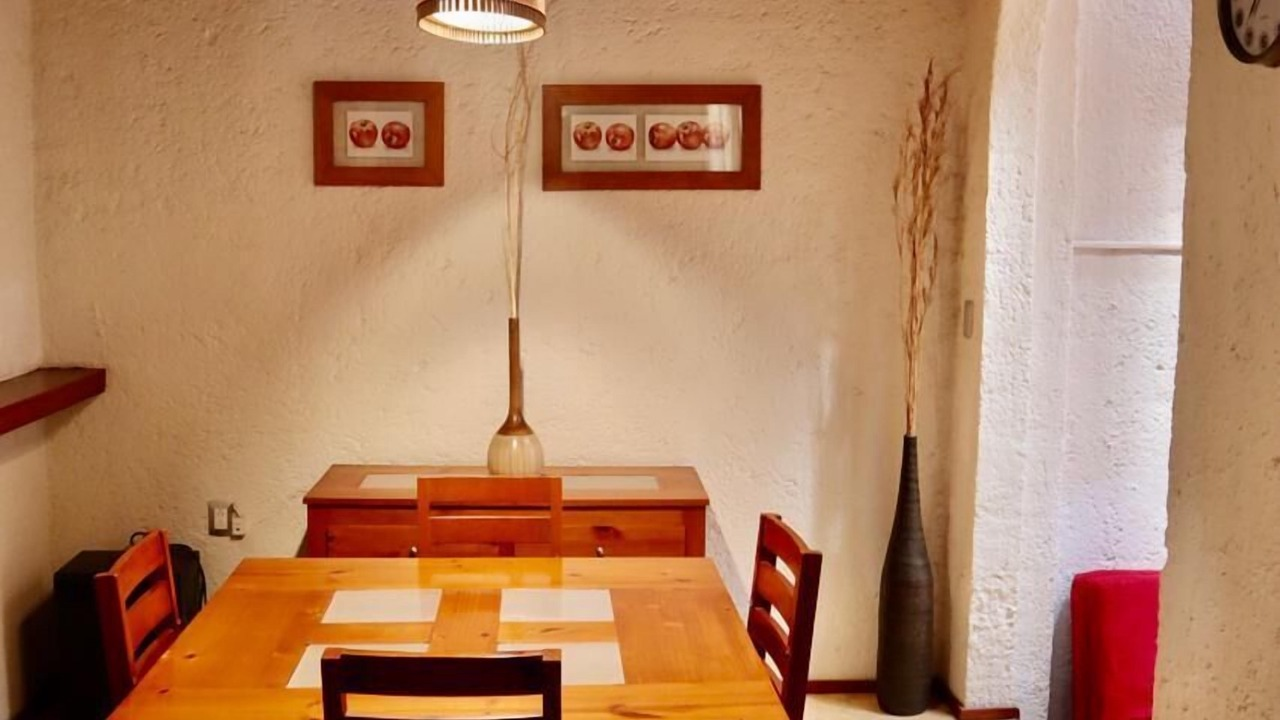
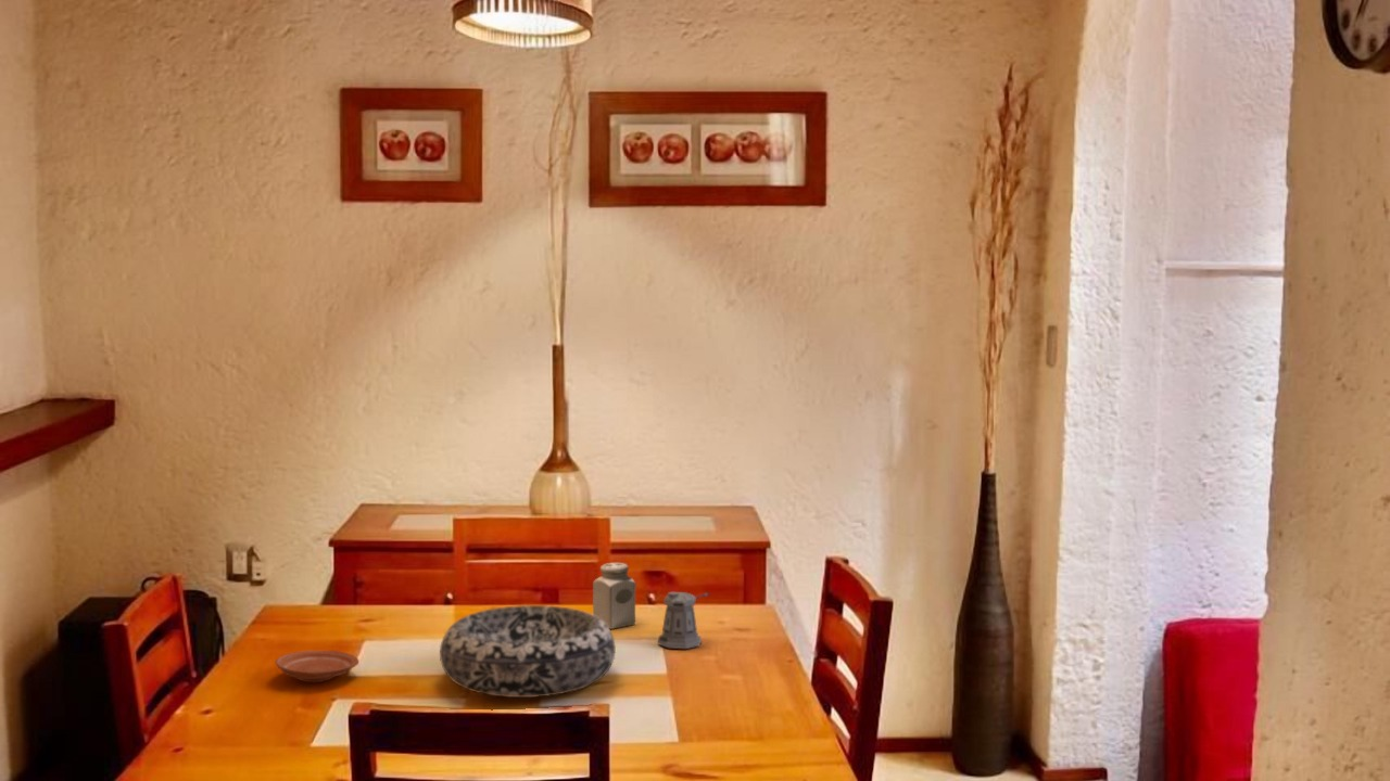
+ pepper shaker (683, 616)
+ plate (317, 667)
+ salt shaker (614, 593)
+ decorative bowl (528, 650)
